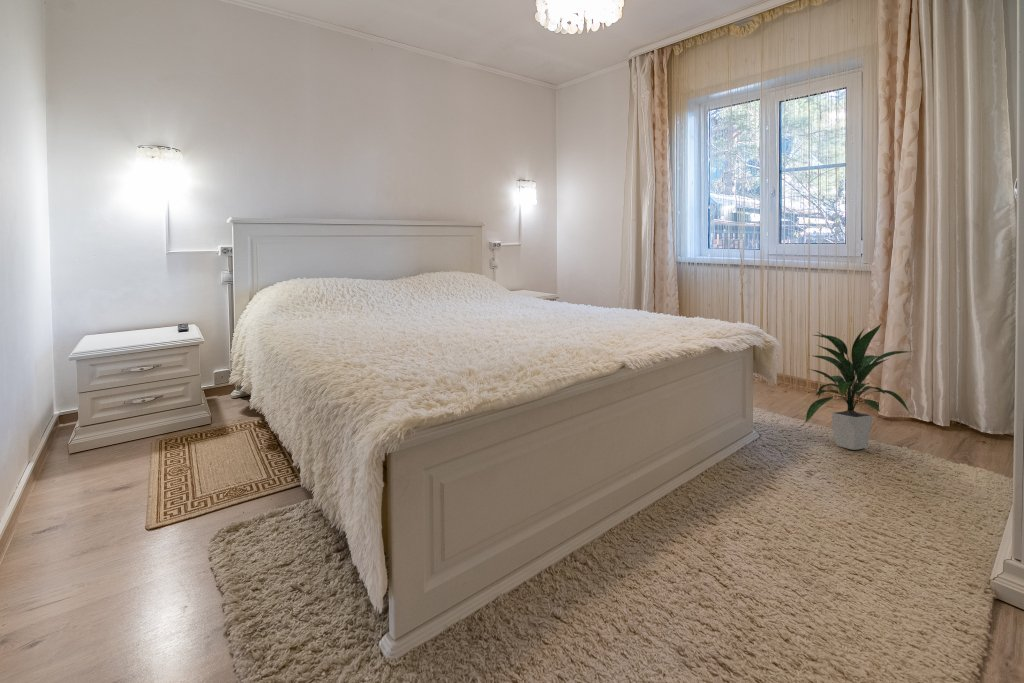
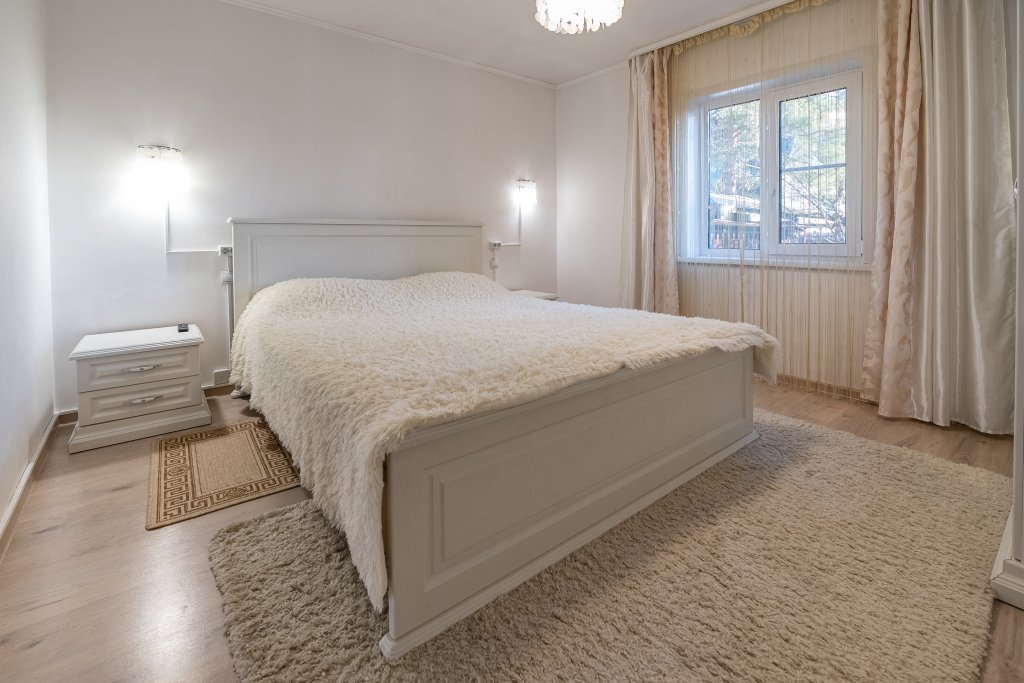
- indoor plant (847, 384)
